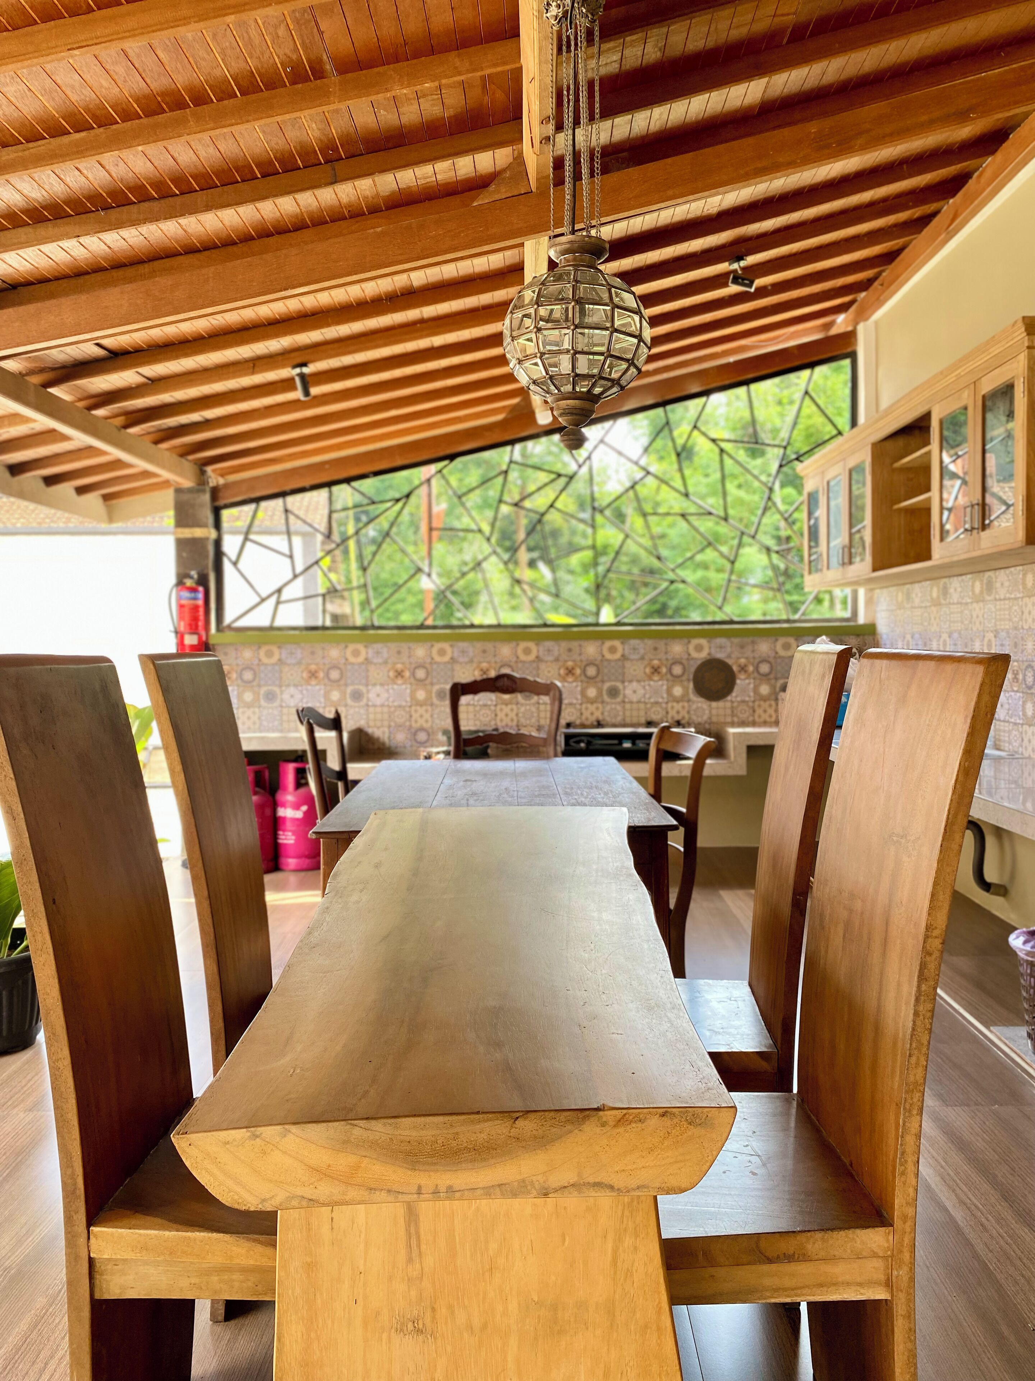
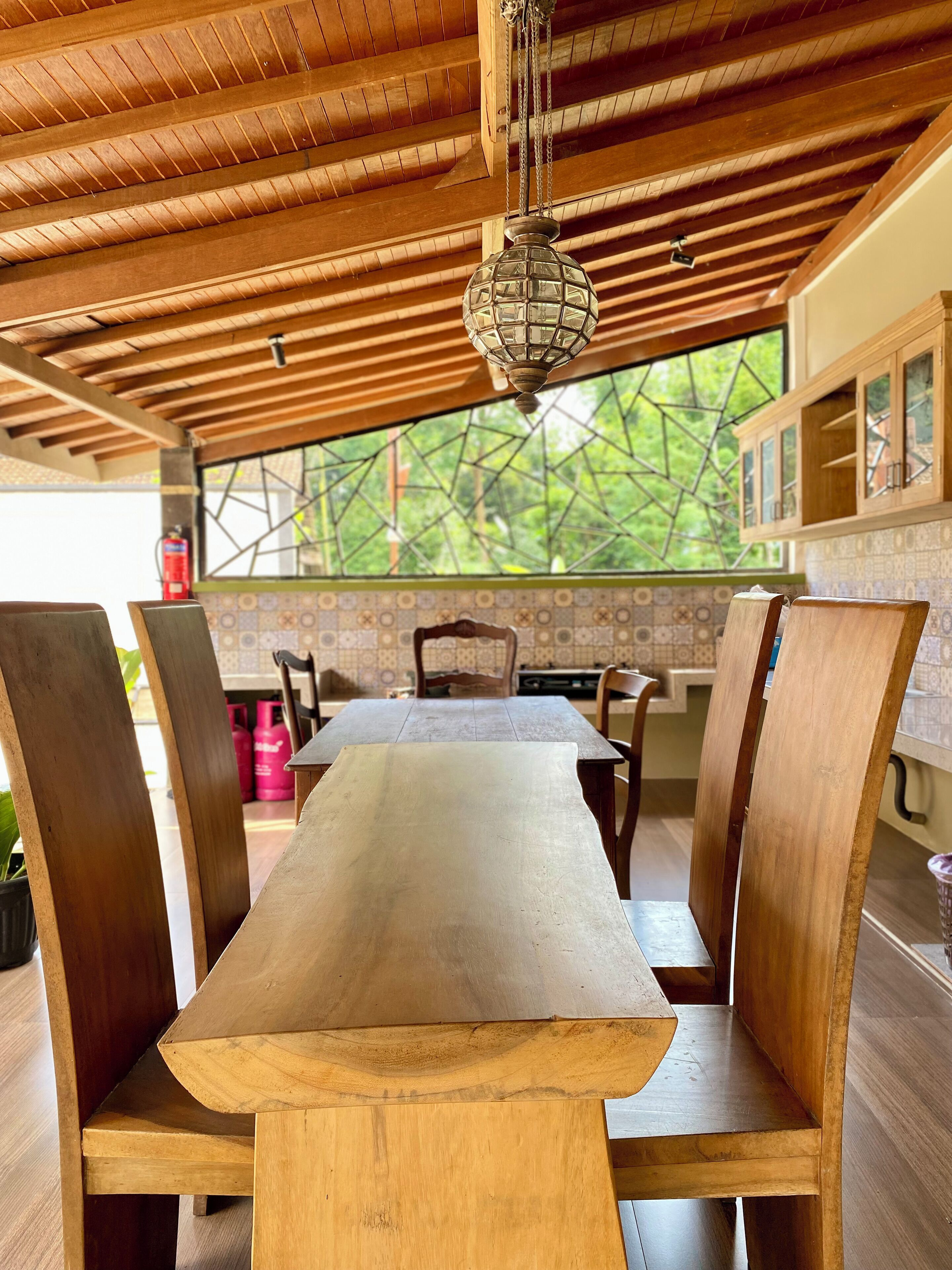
- decorative plate (714, 680)
